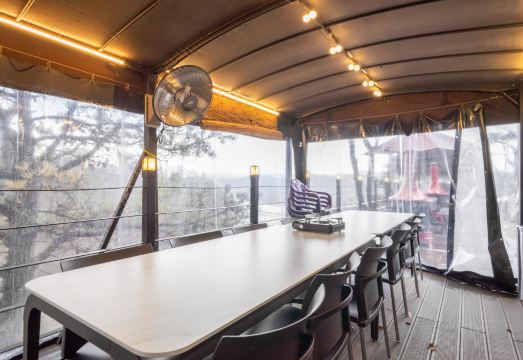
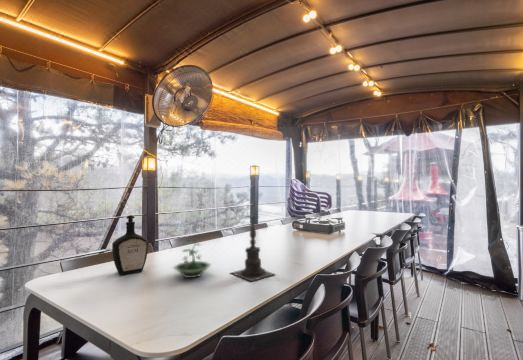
+ candle holder (252, 239)
+ bottle (130, 243)
+ terrarium (193, 246)
